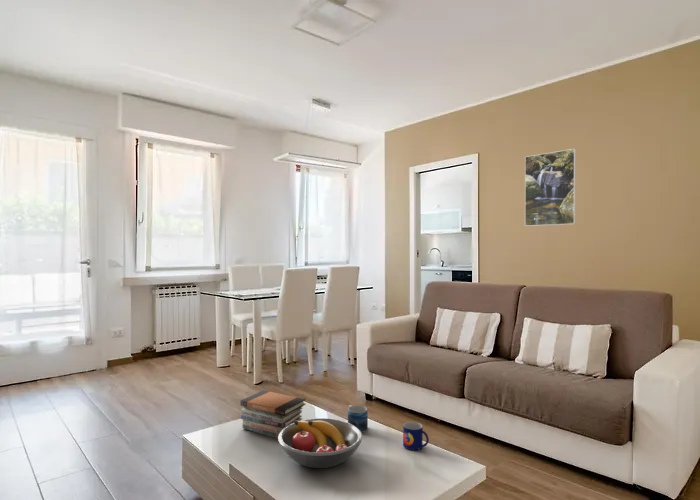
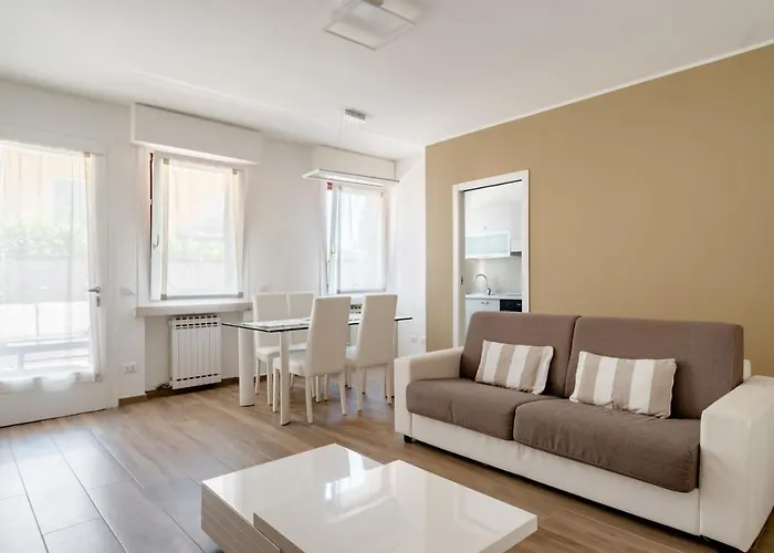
- book stack (272, 414)
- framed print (549, 189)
- fruit bowl (320, 443)
- mug (416, 437)
- mug (355, 417)
